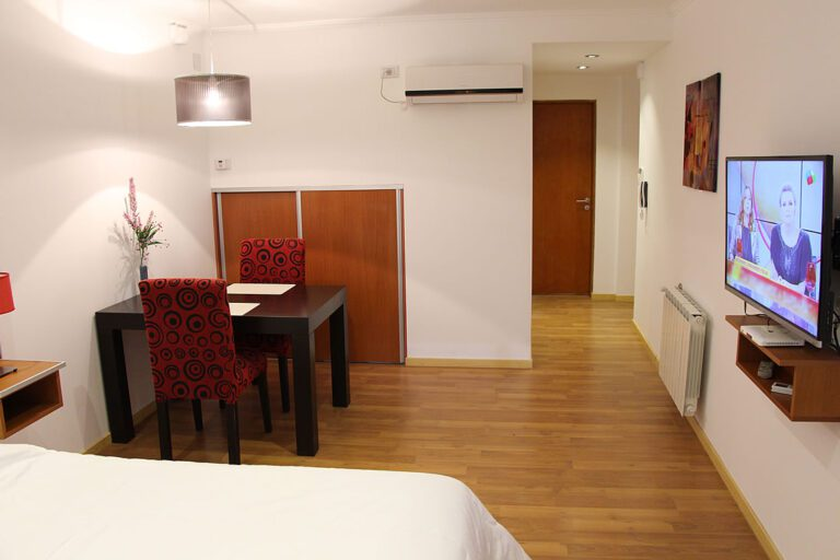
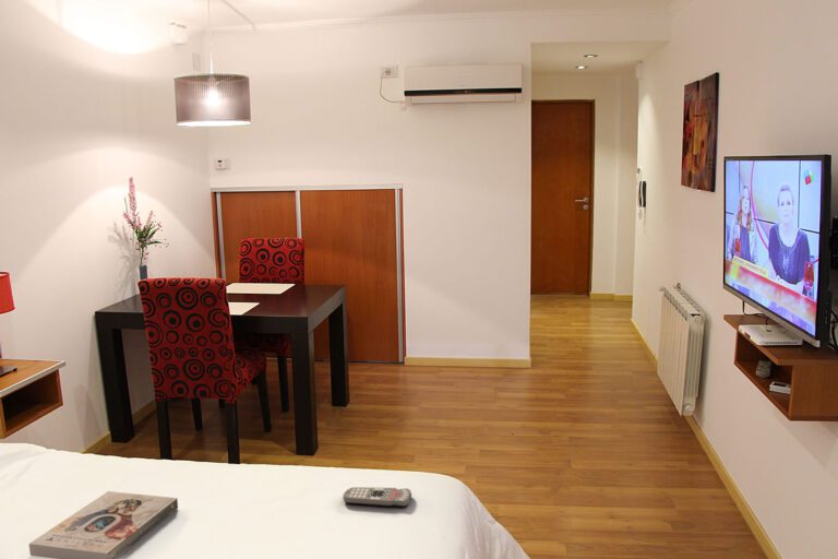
+ book (108, 524)
+ remote control (376, 497)
